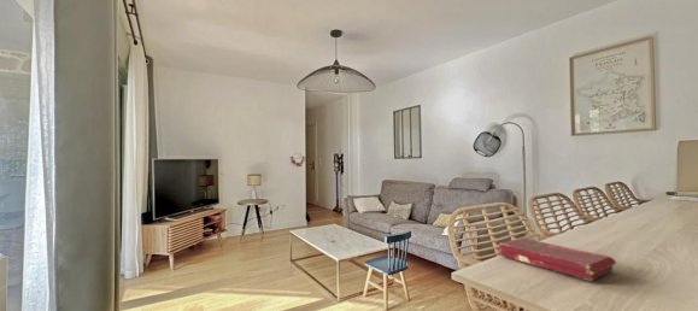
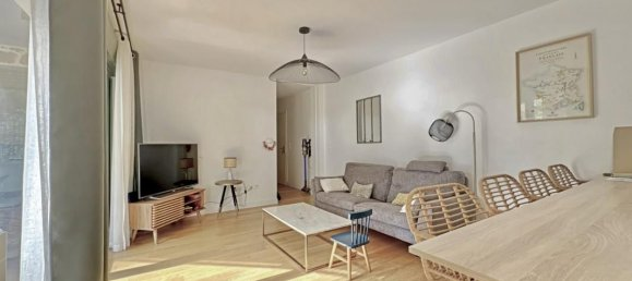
- book (552, 256)
